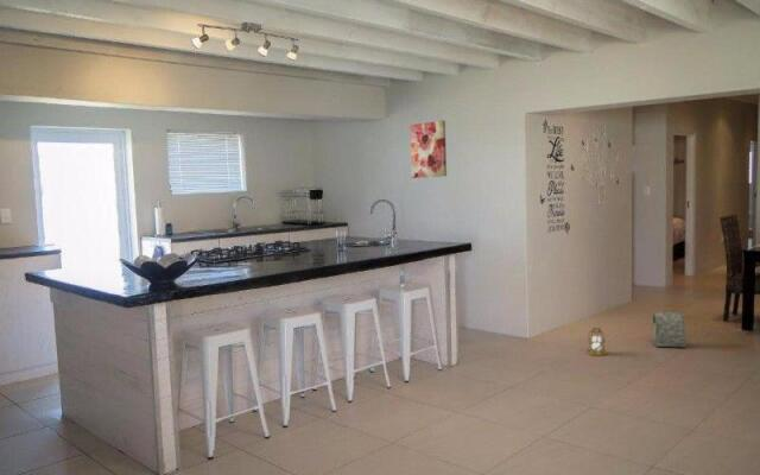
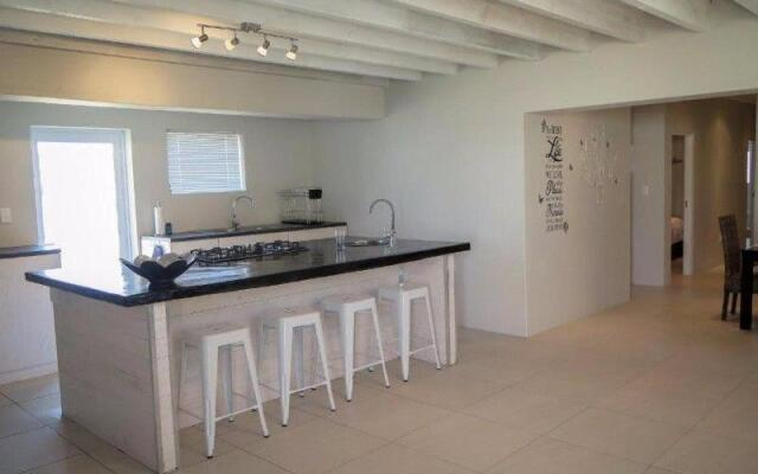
- wall art (428, 150)
- bag (669, 328)
- lantern (596, 334)
